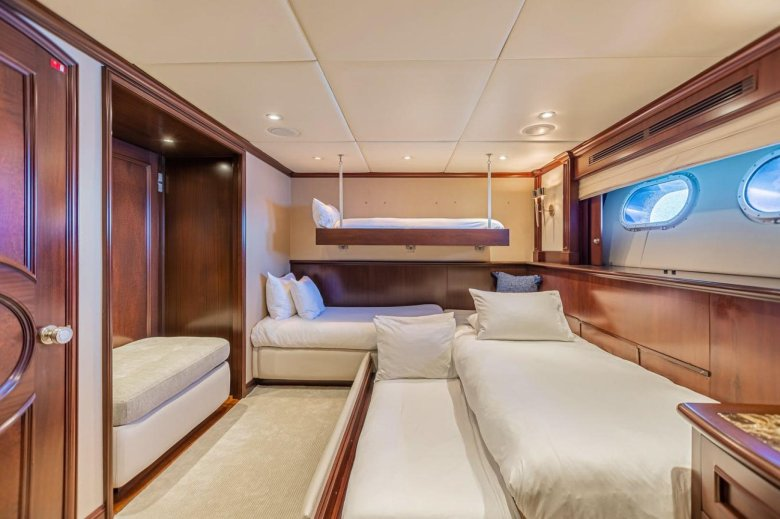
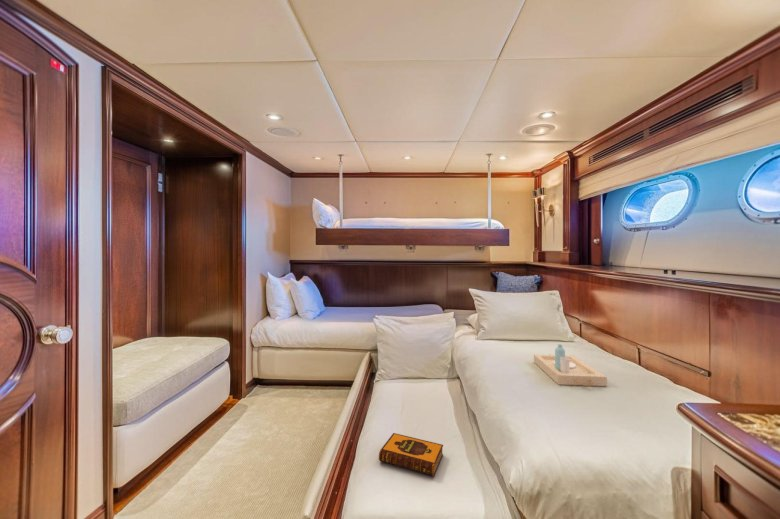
+ serving tray (566, 357)
+ hardback book (411, 453)
